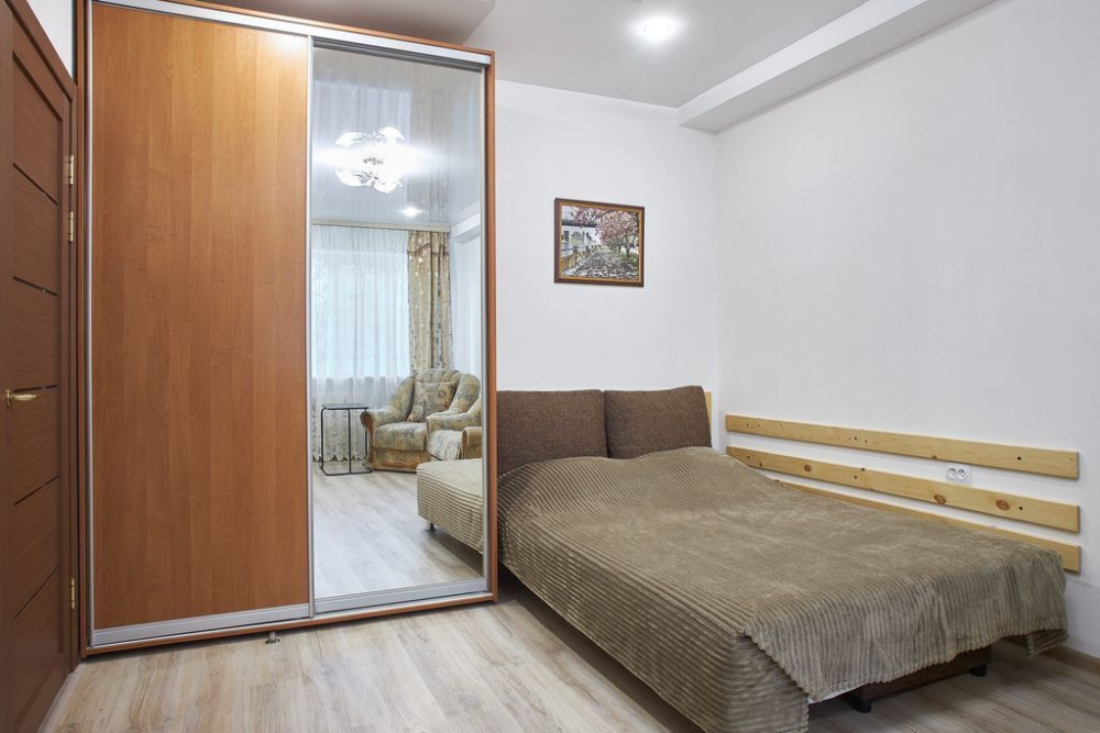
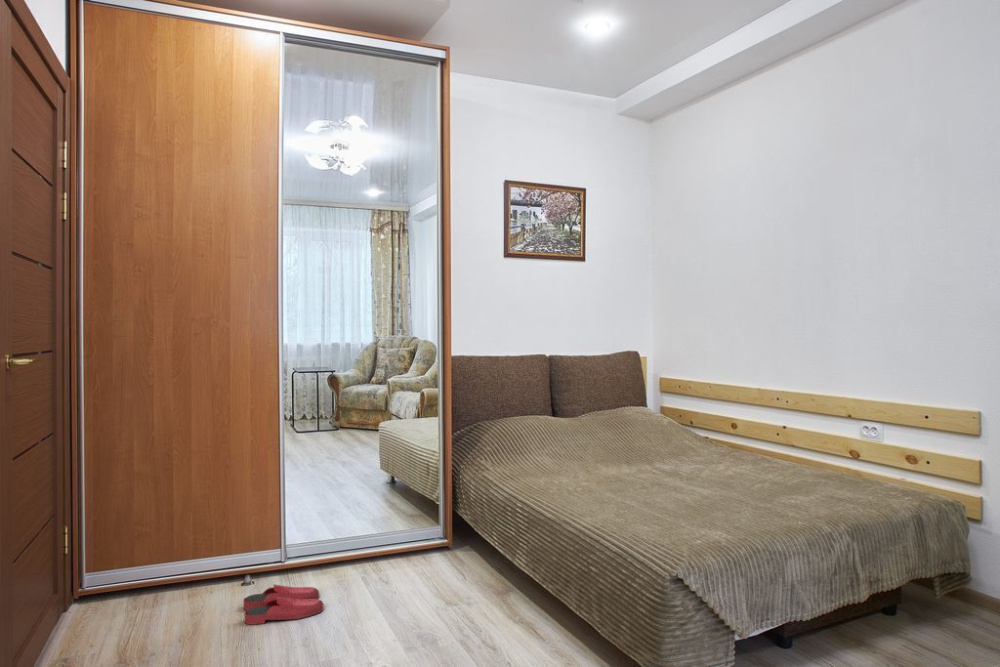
+ slippers (283, 599)
